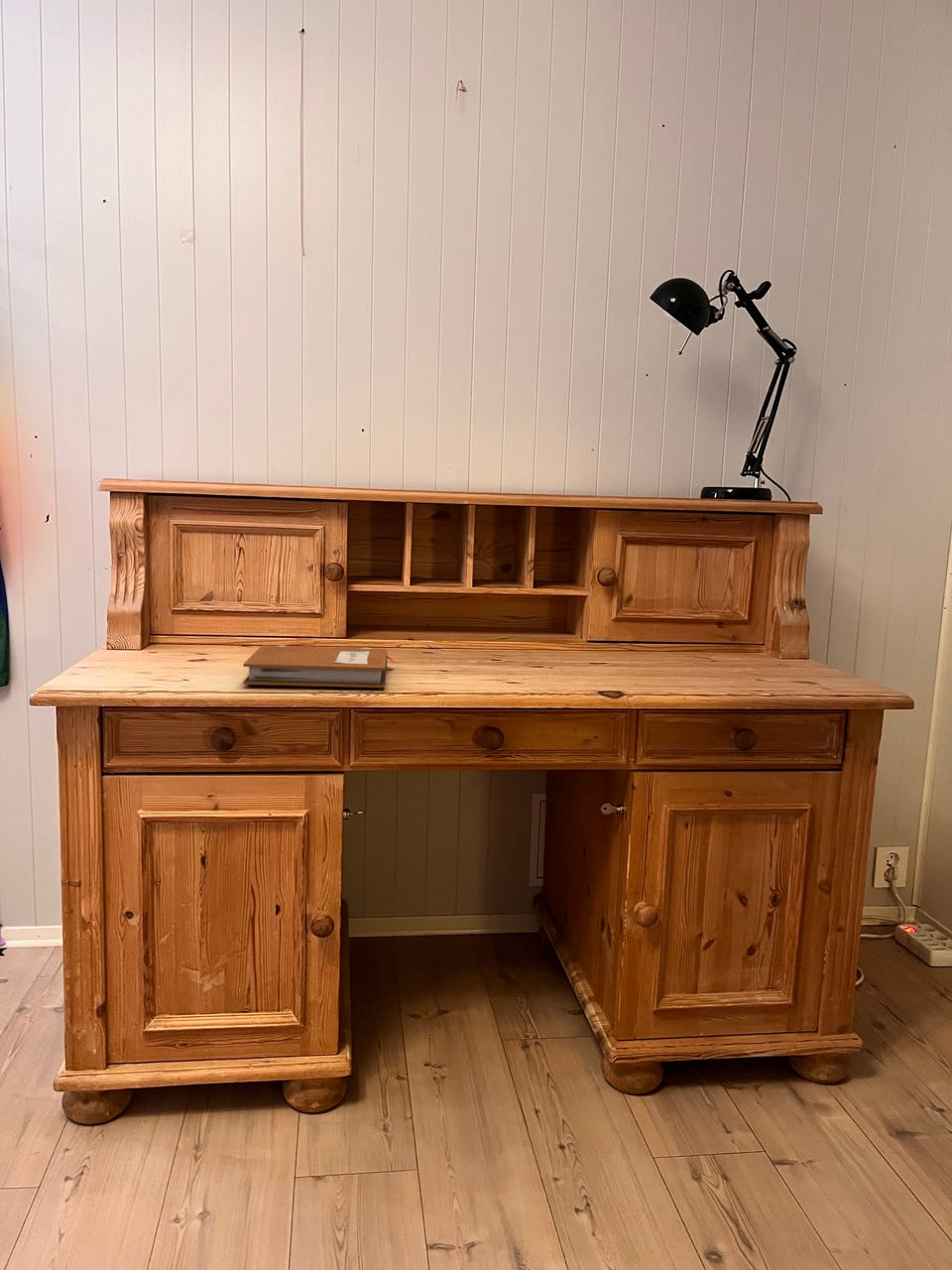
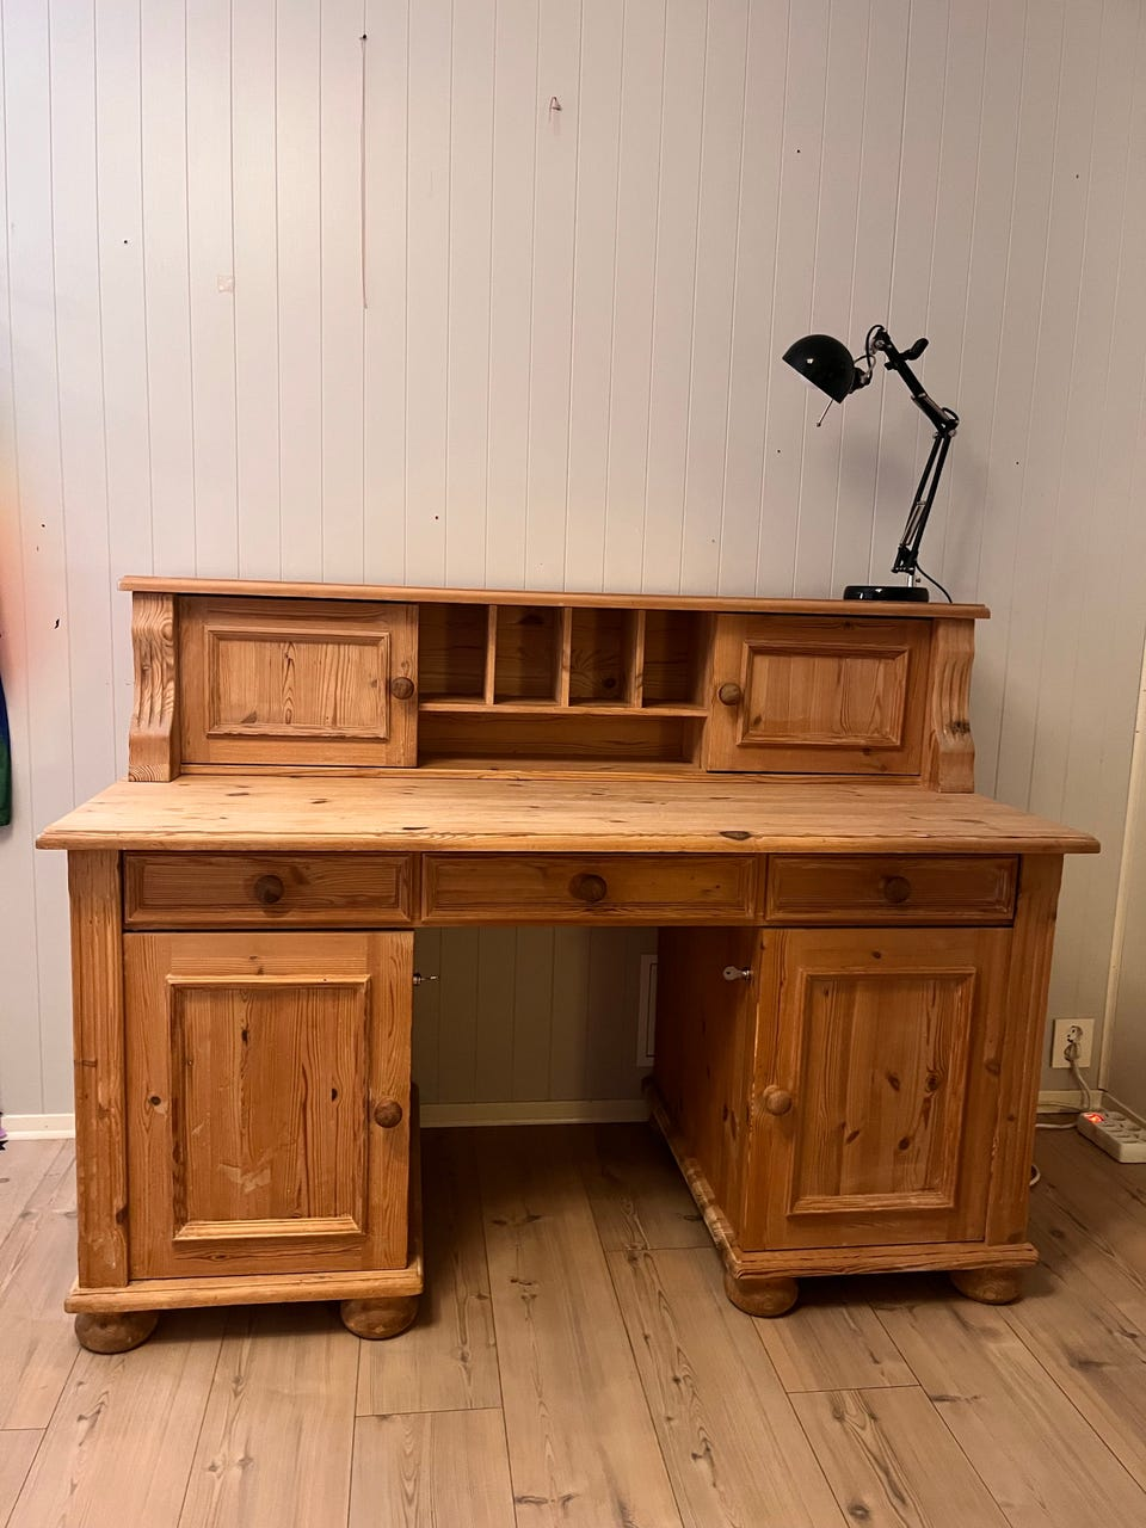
- notebook (323, 665)
